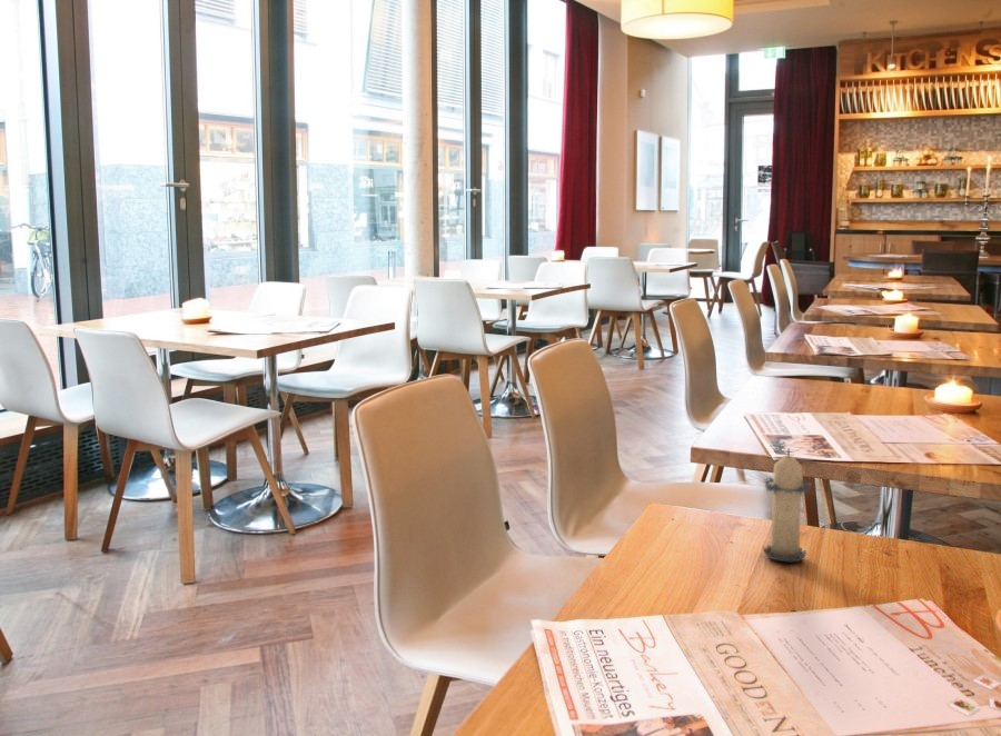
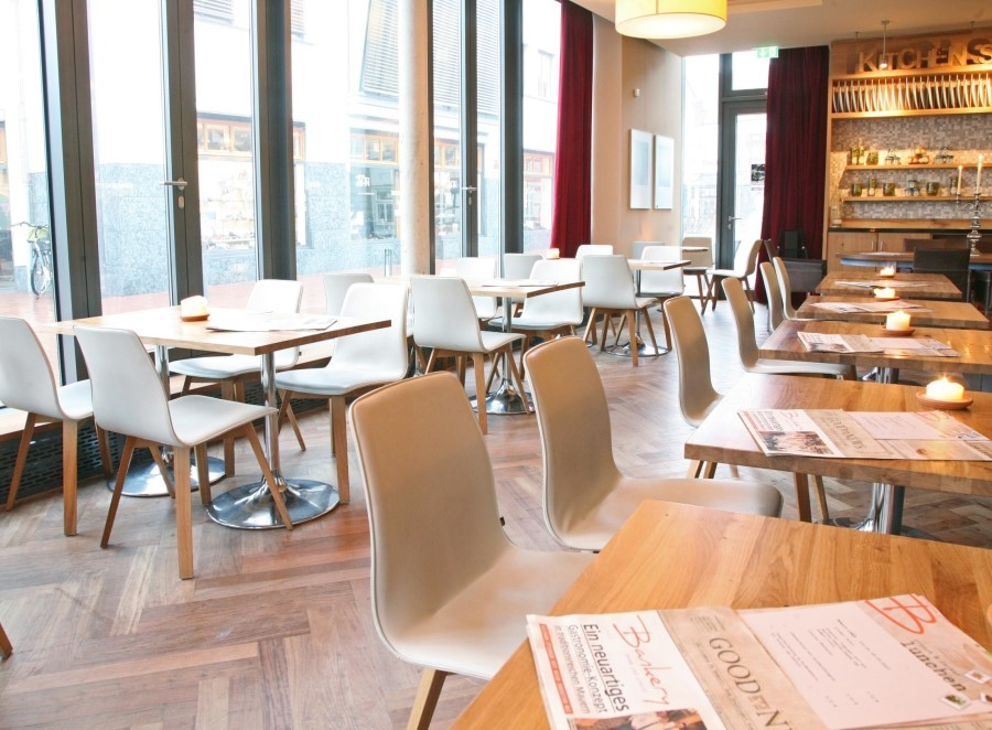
- candle (786, 503)
